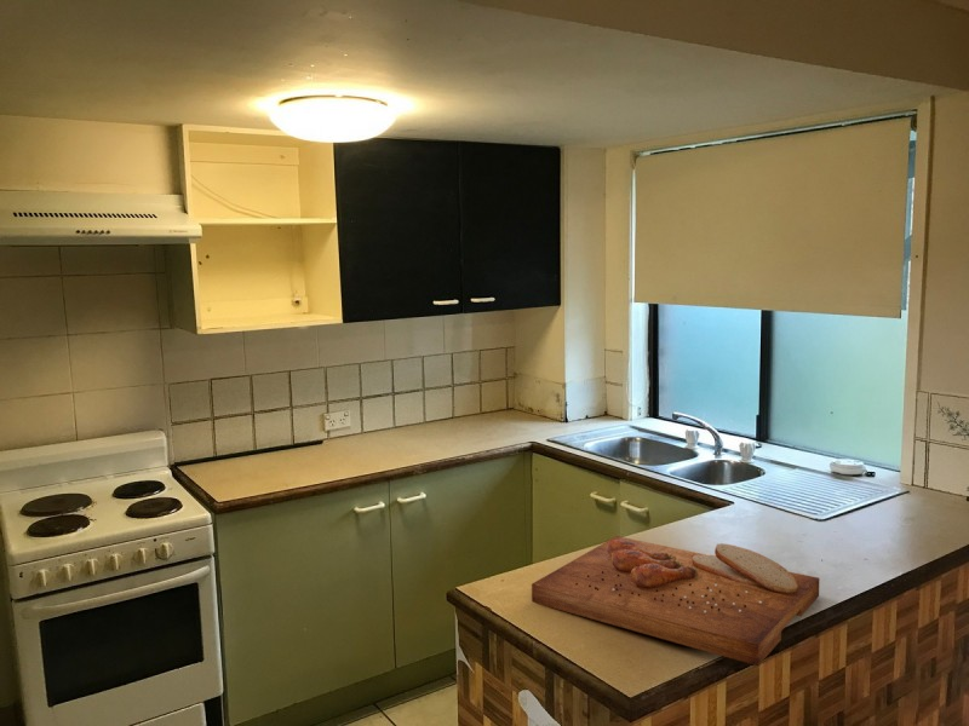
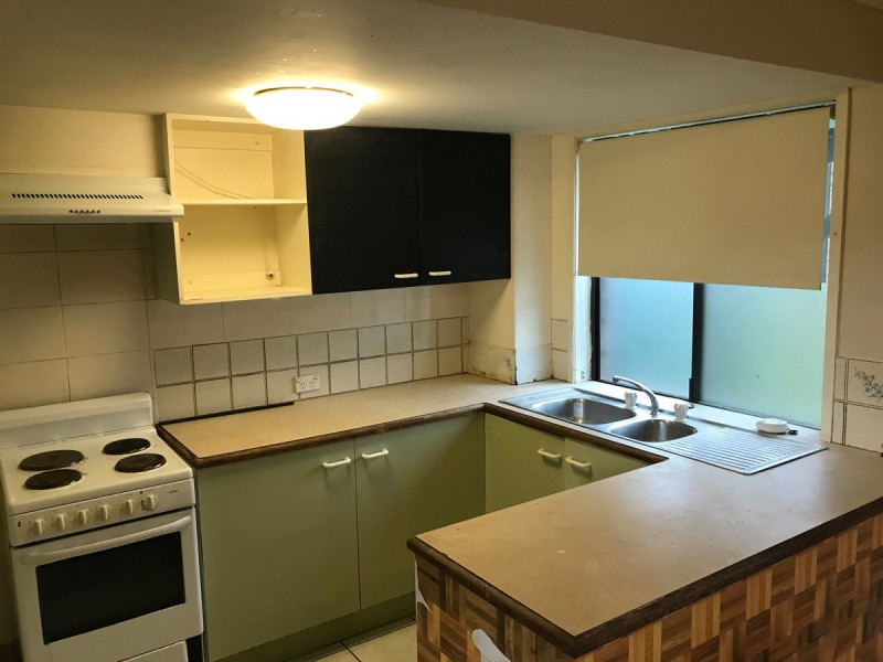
- cutting board (675, 577)
